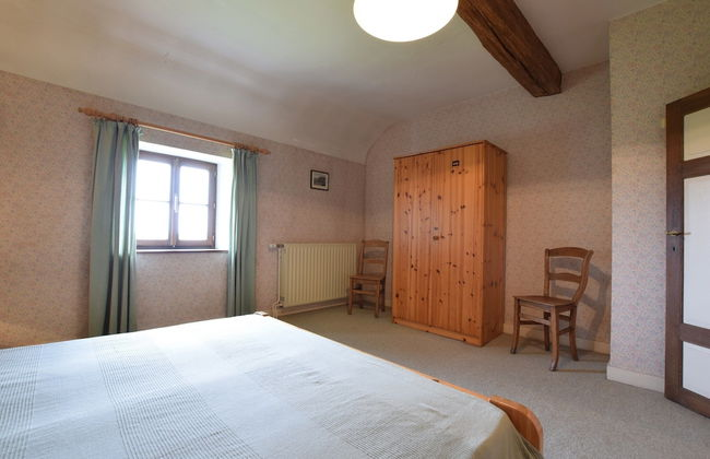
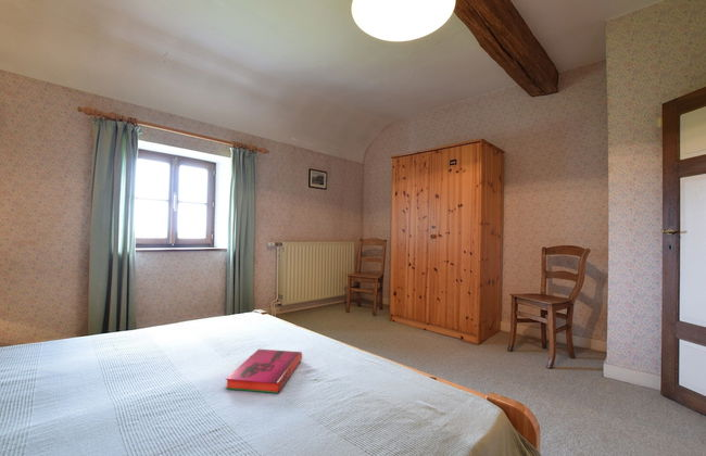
+ hardback book (267, 368)
